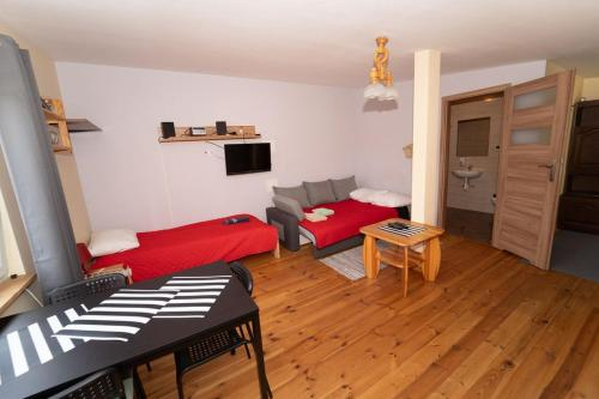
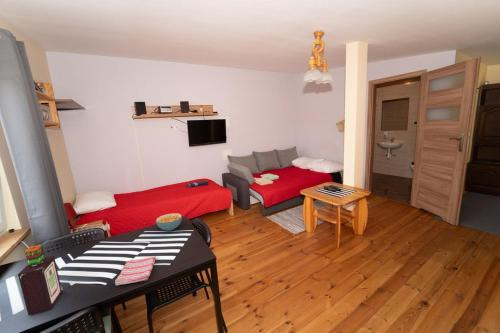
+ dish towel (137, 268)
+ cereal bowl (169, 223)
+ bottle (39, 276)
